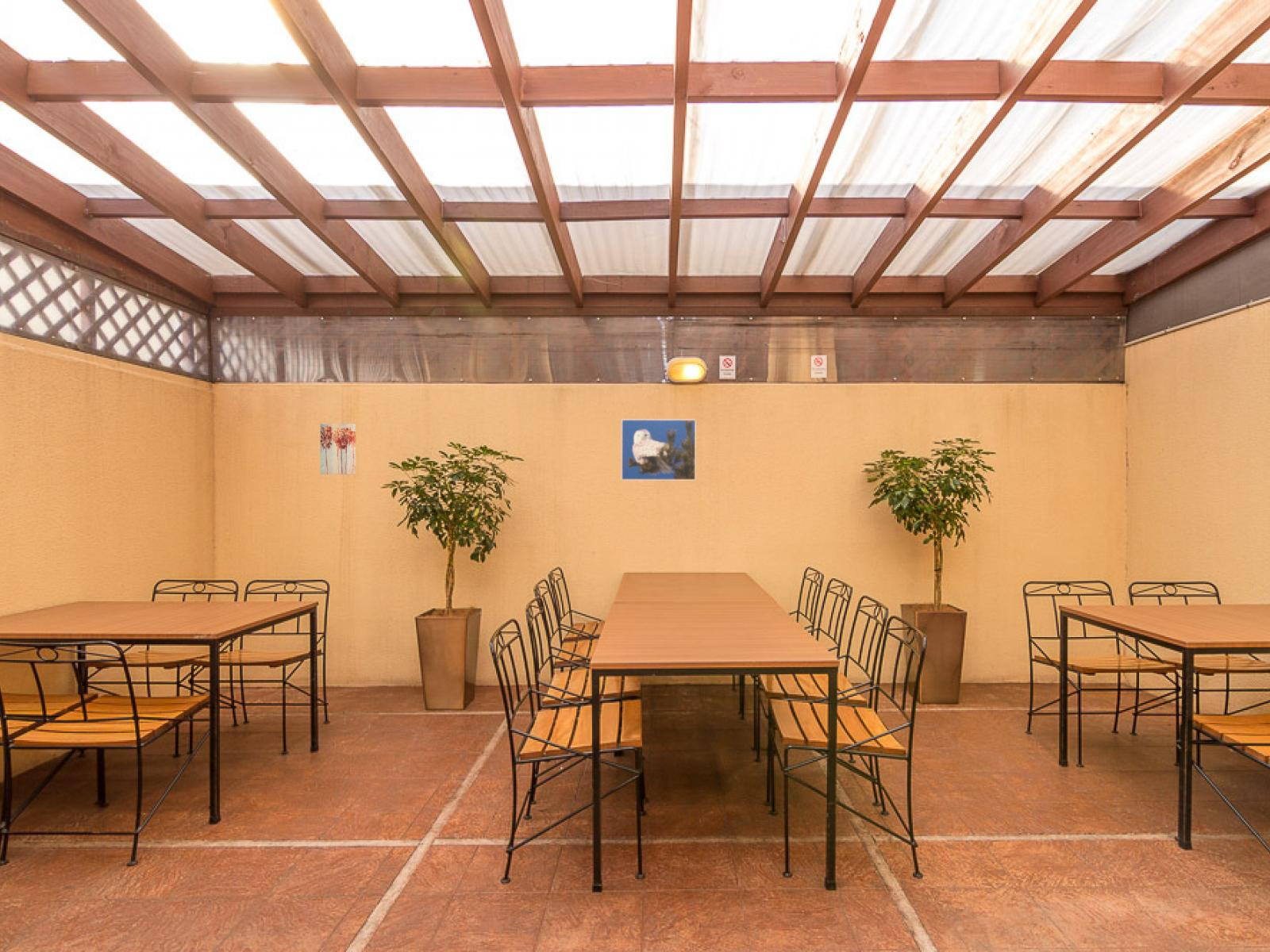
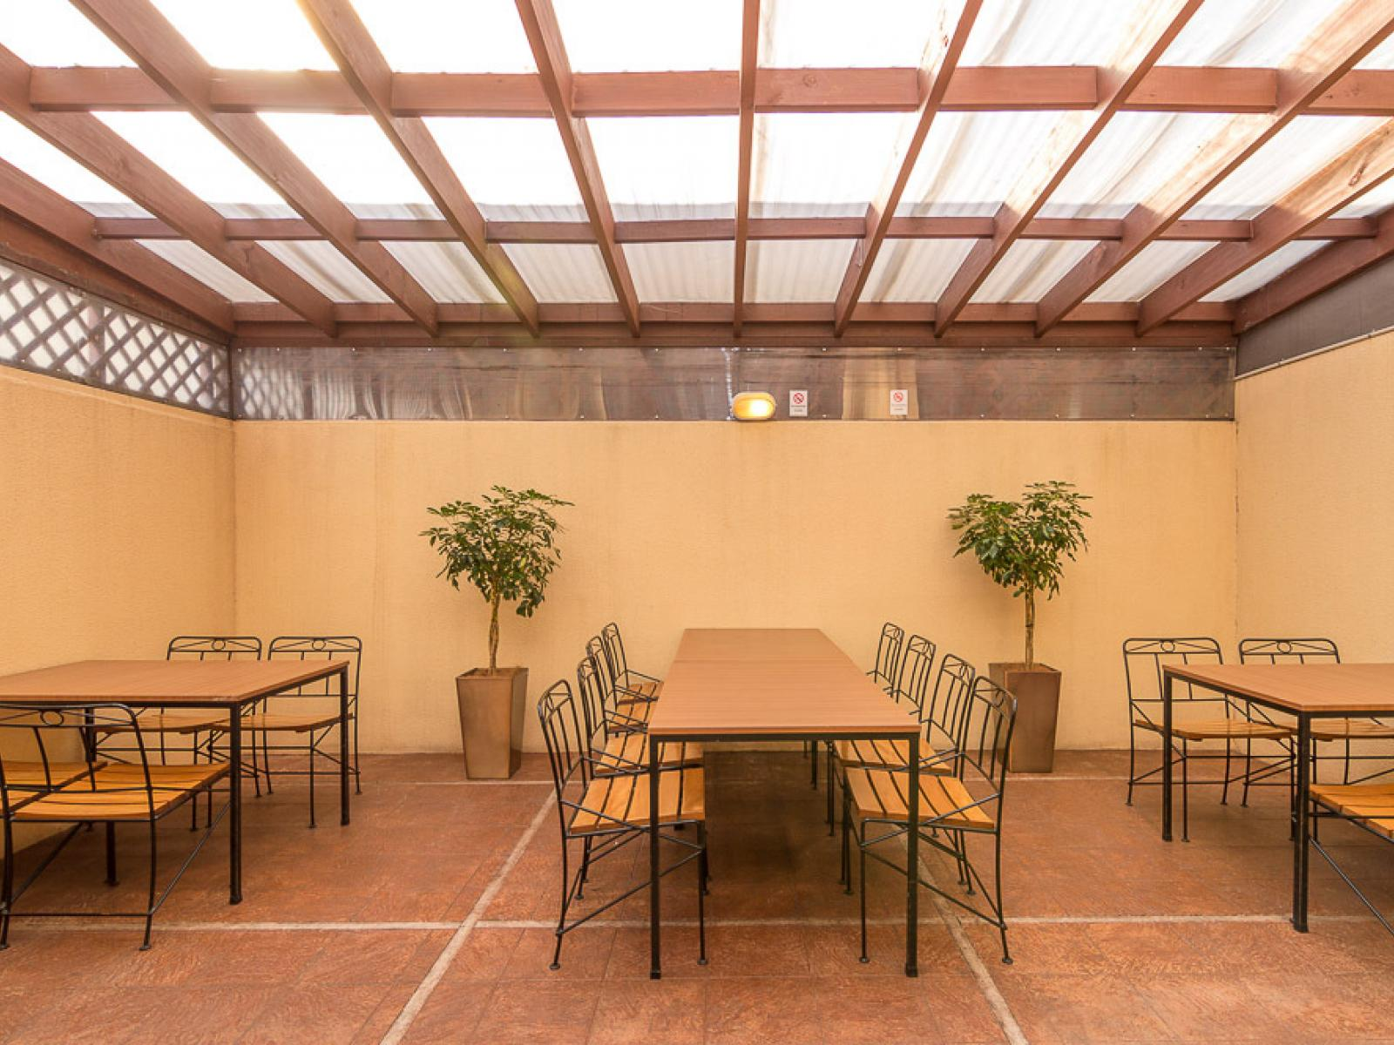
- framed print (658, 450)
- wall art (338, 449)
